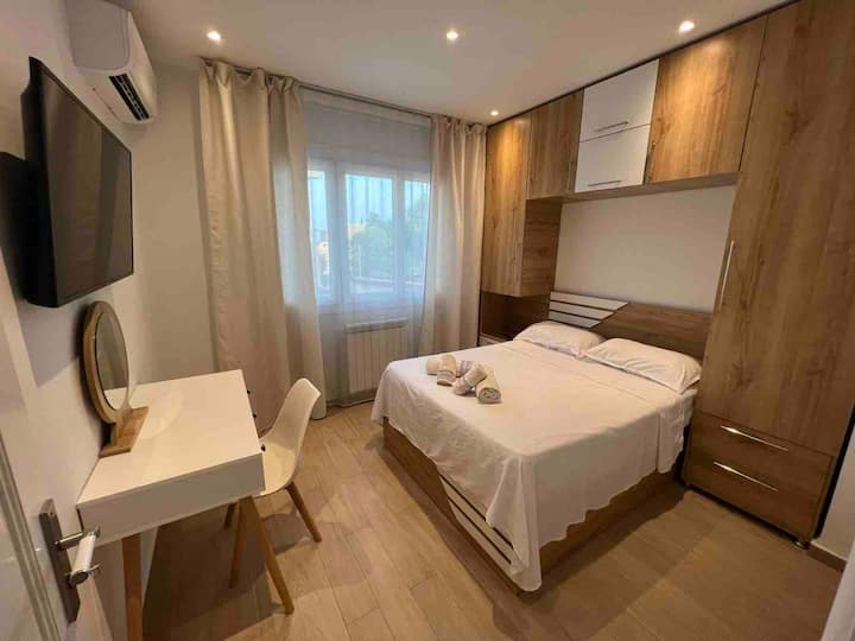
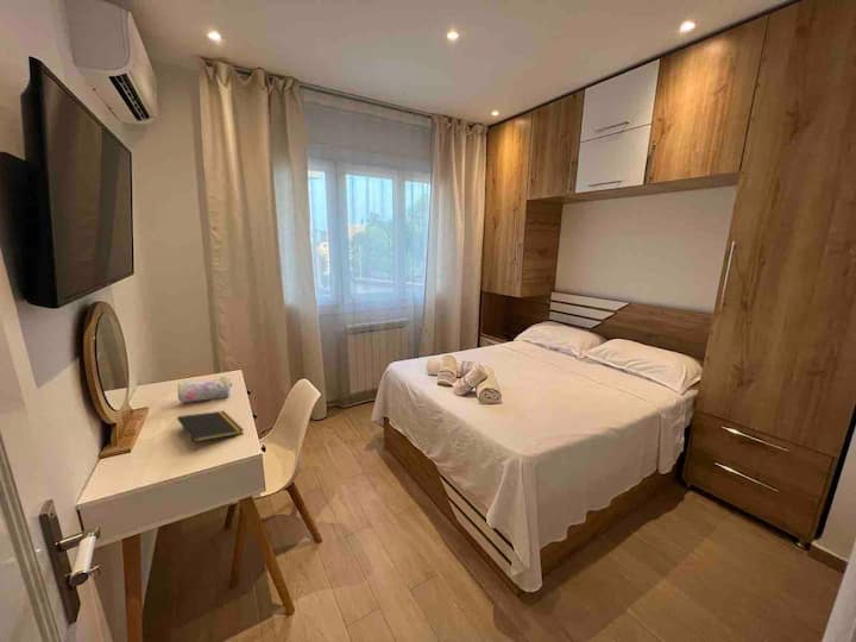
+ notepad (209, 424)
+ pencil case (204, 389)
